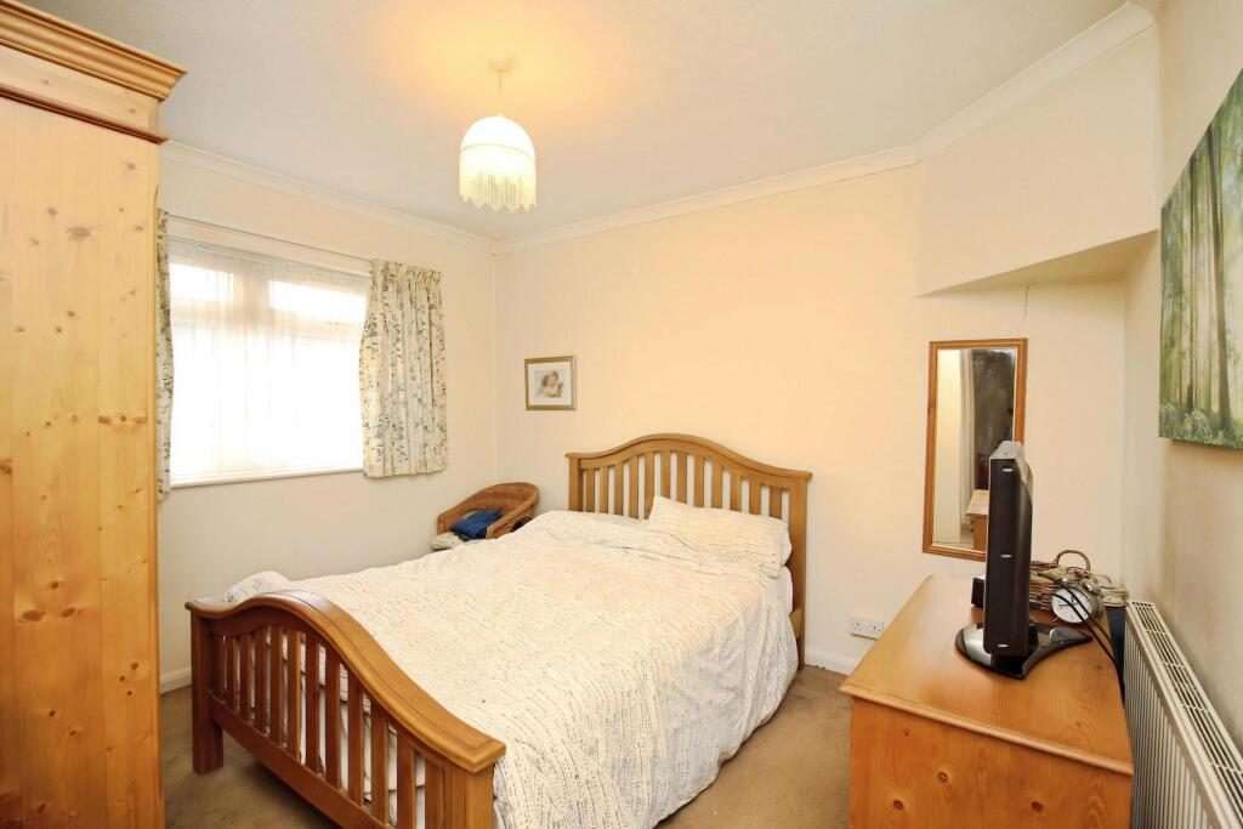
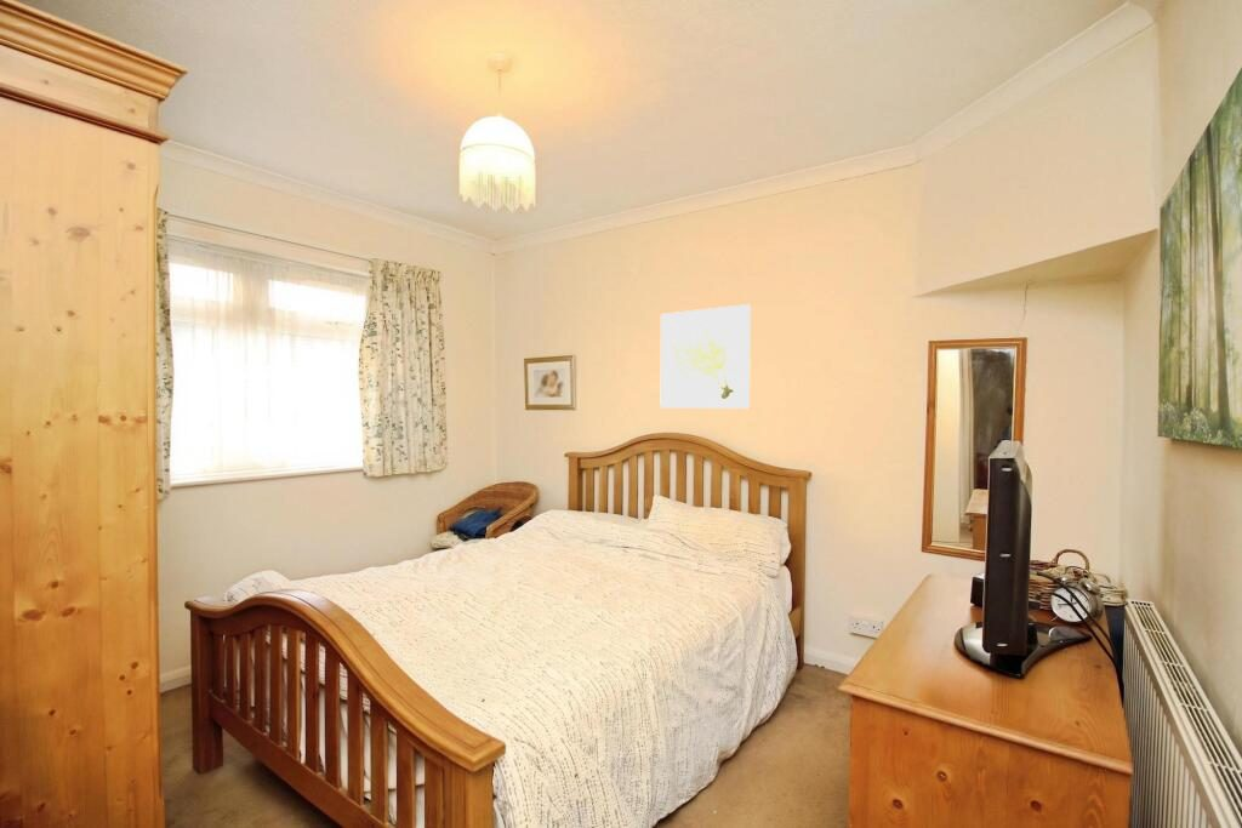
+ wall art (702, 359)
